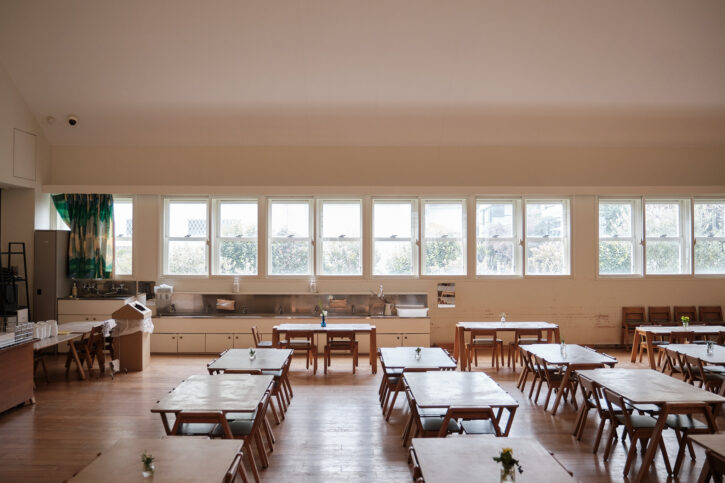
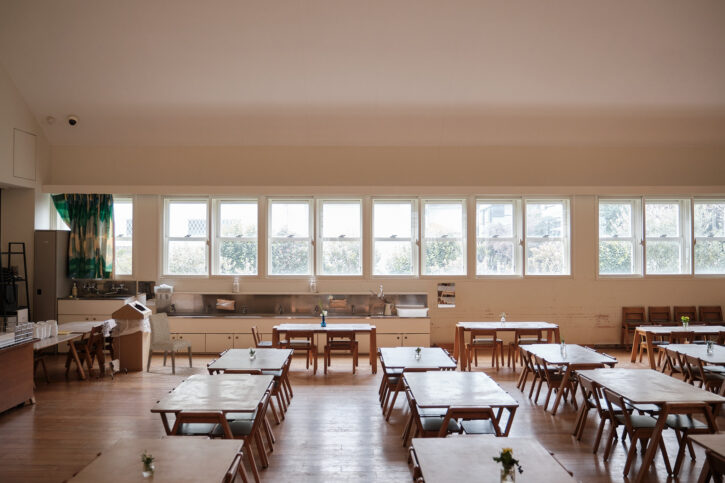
+ chair (168, 341)
